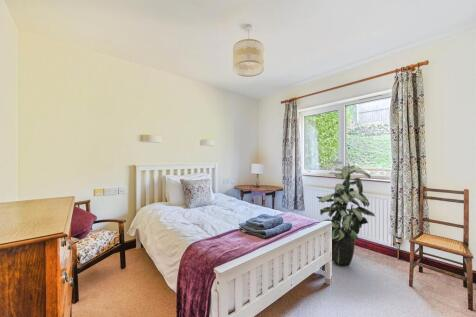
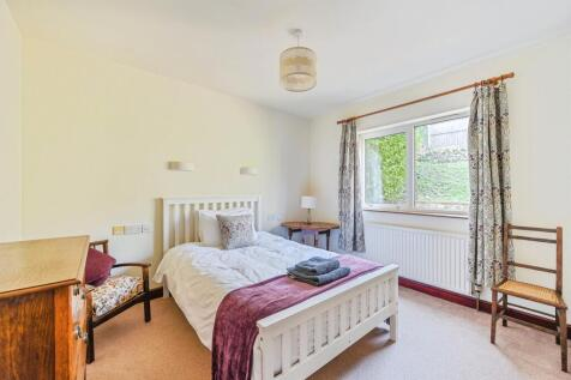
- indoor plant (341, 211)
